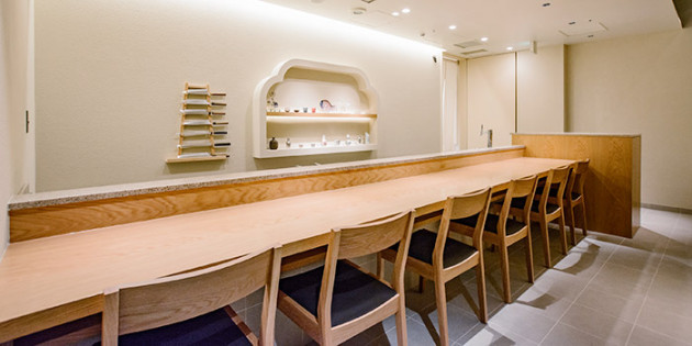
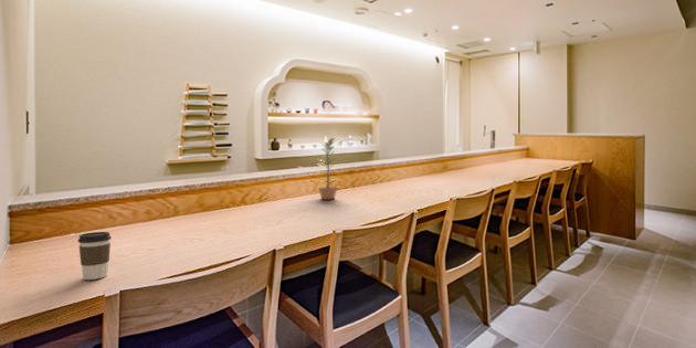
+ coffee cup (95, 255)
+ plant (329, 168)
